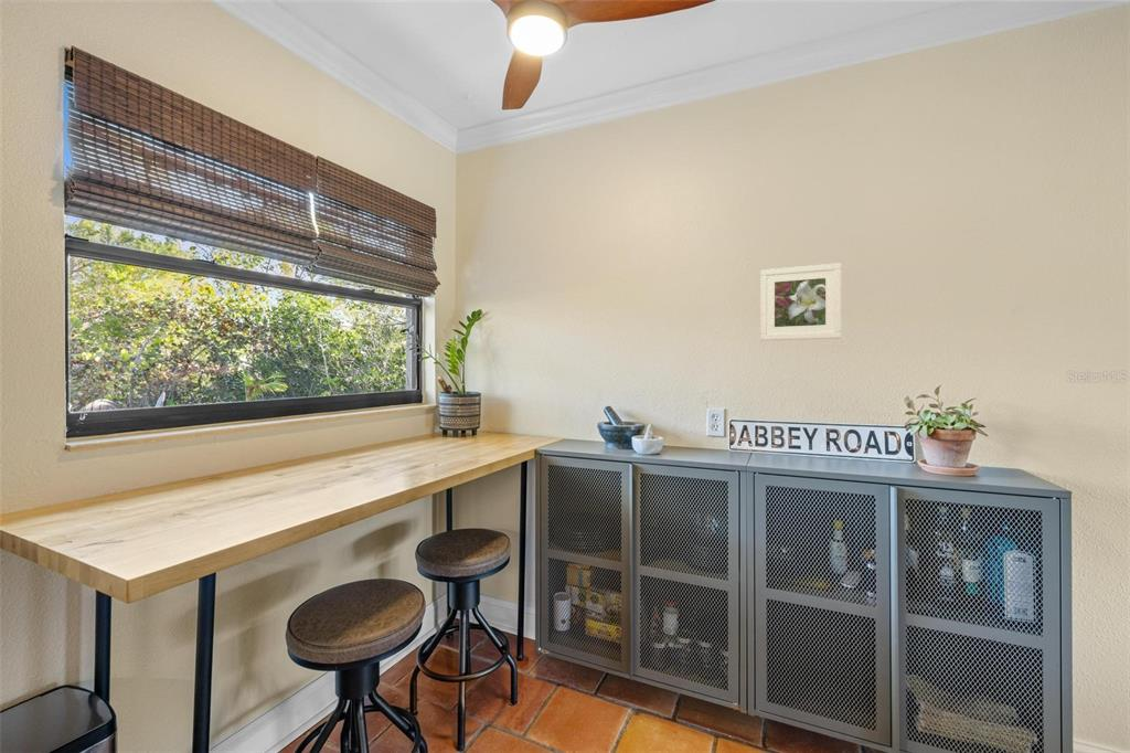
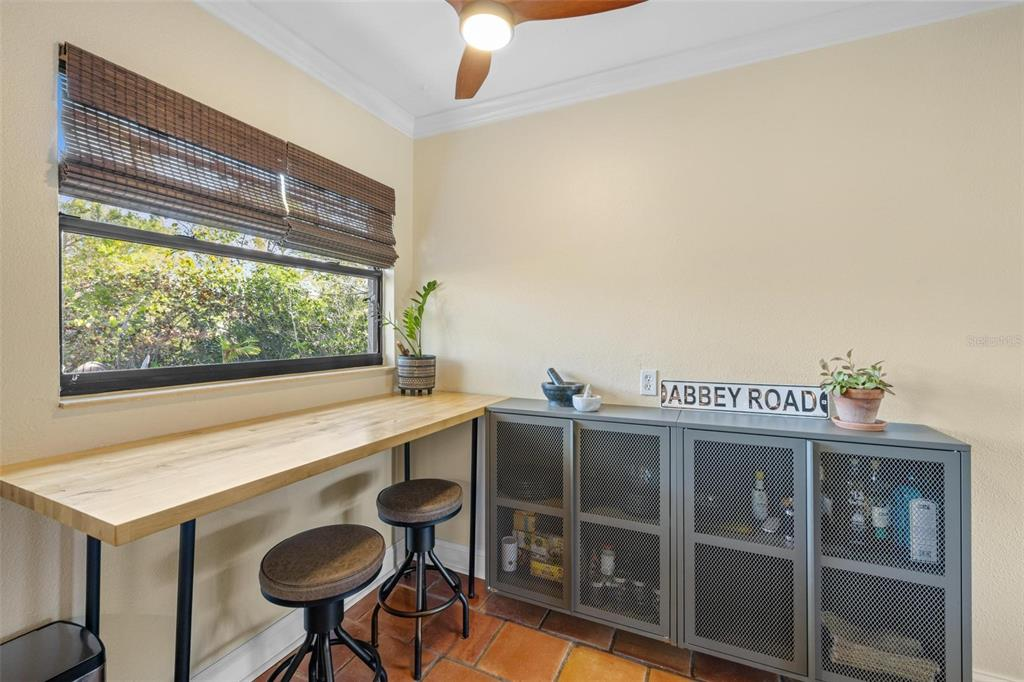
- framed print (799, 303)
